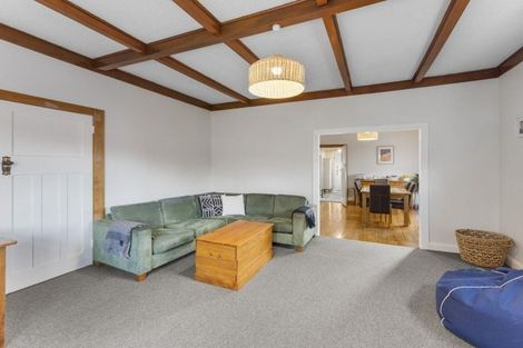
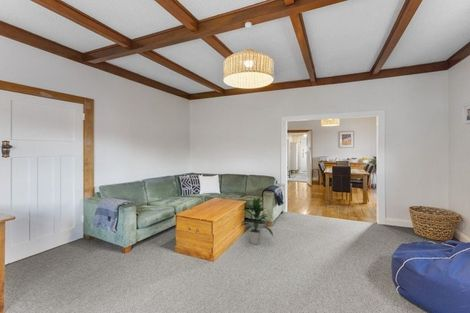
+ indoor plant (255, 220)
